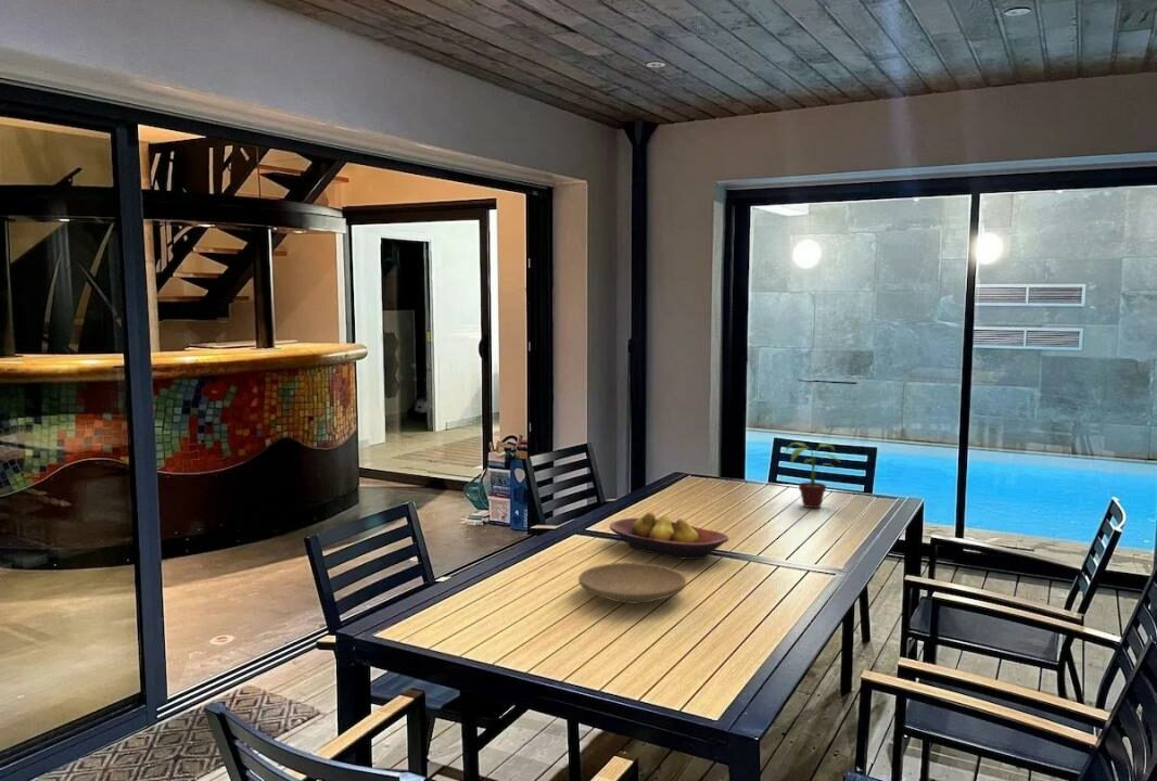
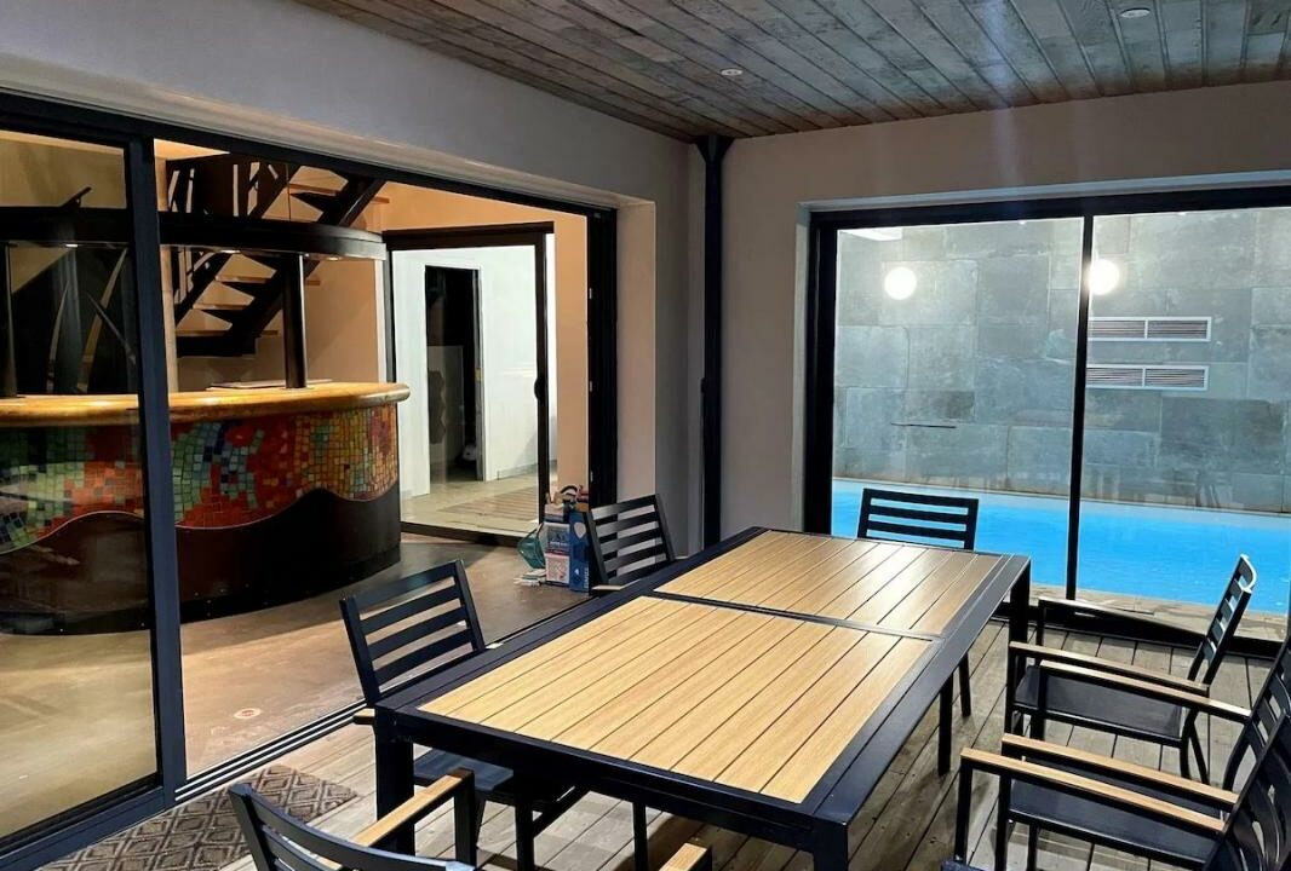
- fruit bowl (666, 533)
- plate (632, 586)
- potted plant (813, 474)
